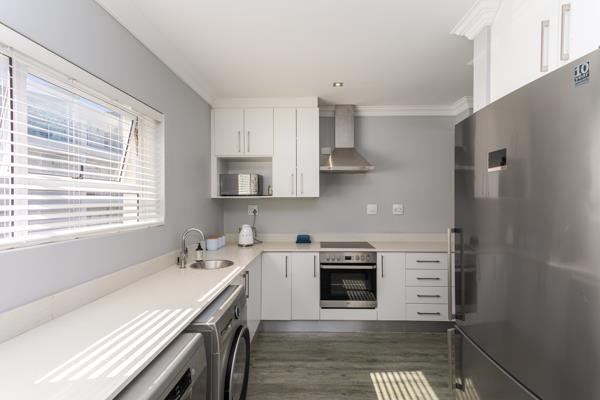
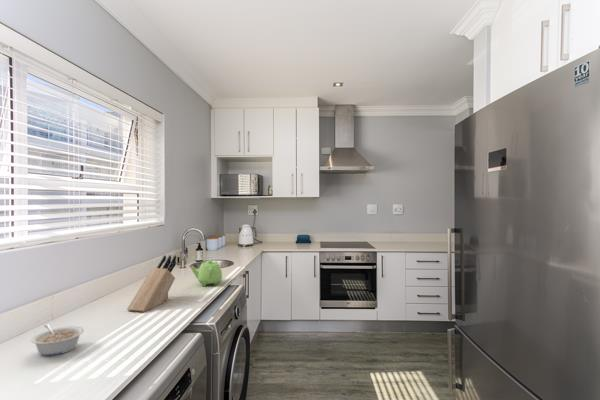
+ teapot (206, 272)
+ legume (56, 340)
+ knife block (155, 280)
